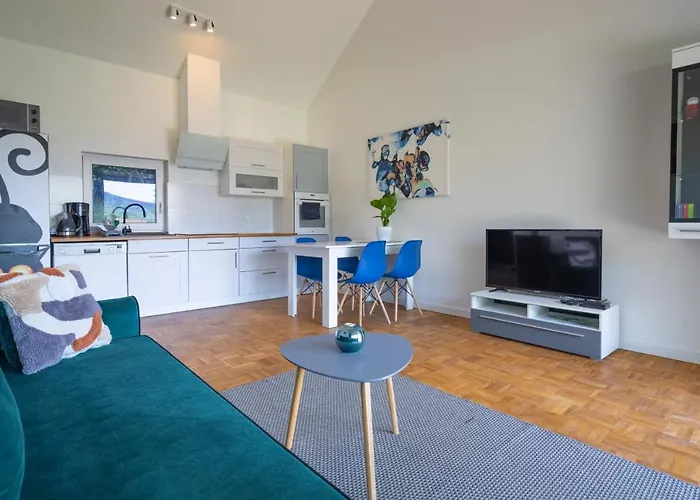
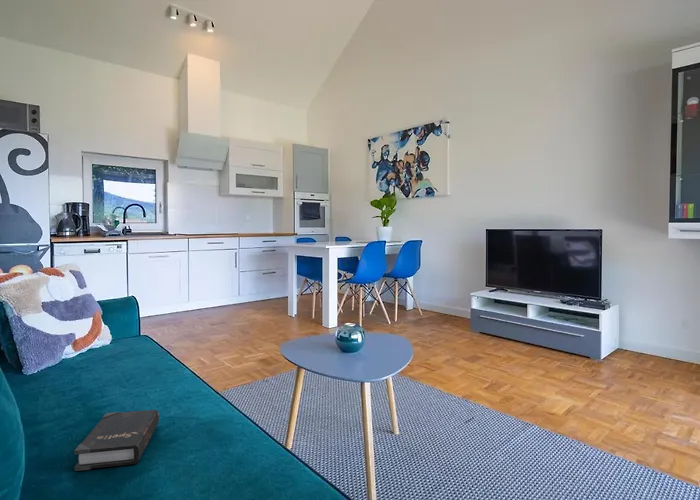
+ hardback book (121, 436)
